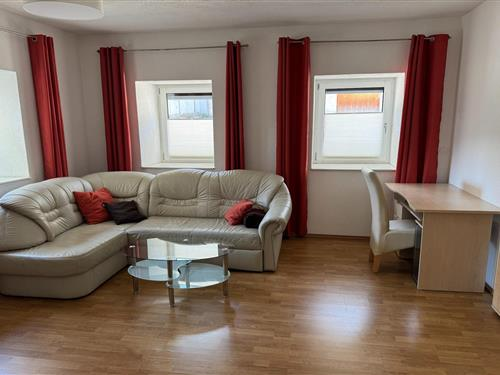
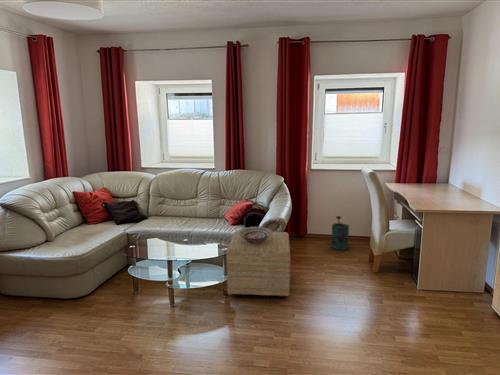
+ watering can (339, 232)
+ decorative bowl (255, 236)
+ ottoman (259, 261)
